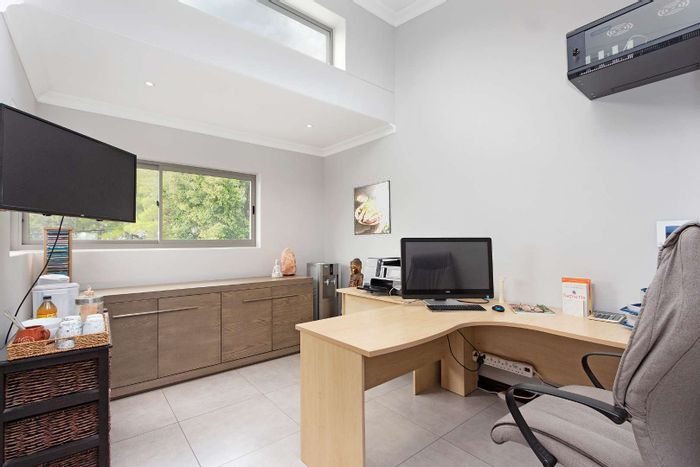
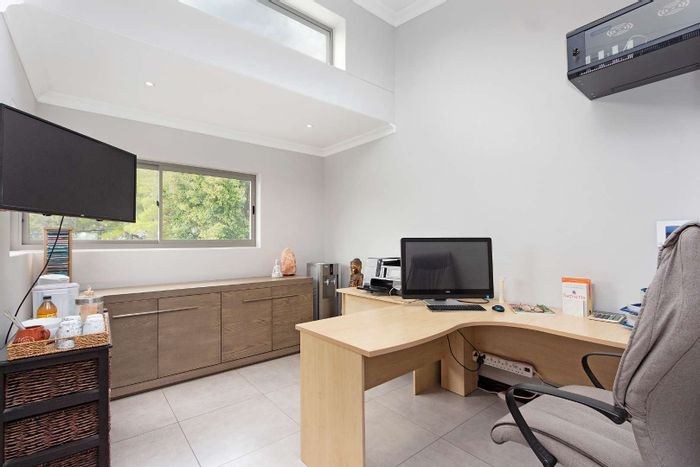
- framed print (371, 209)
